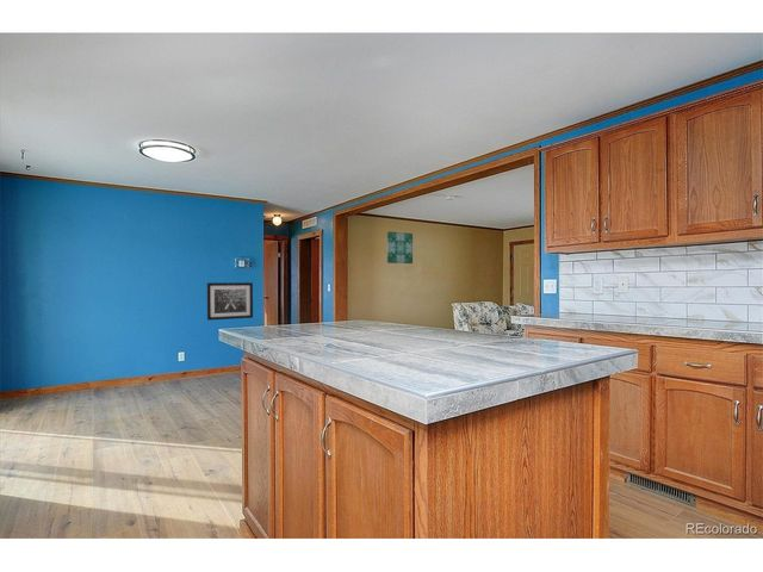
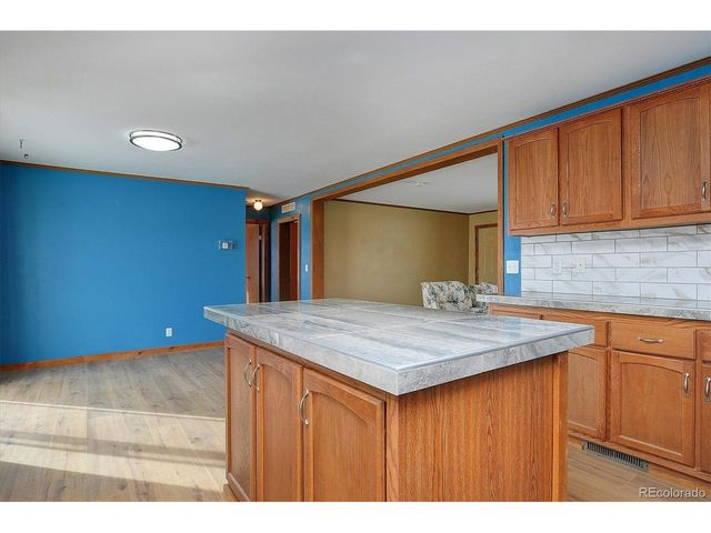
- wall art (230, 300)
- wall art (399, 248)
